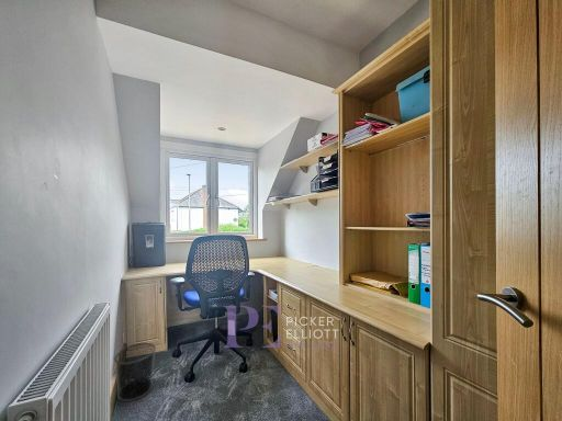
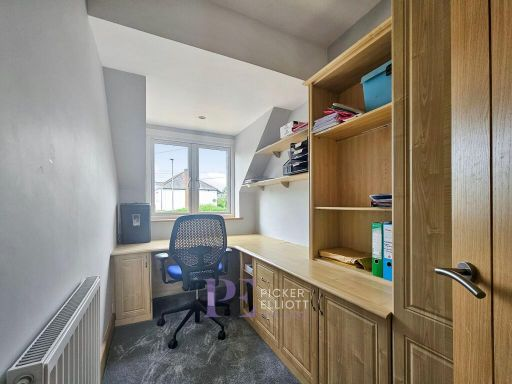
- waste bin (136, 371)
